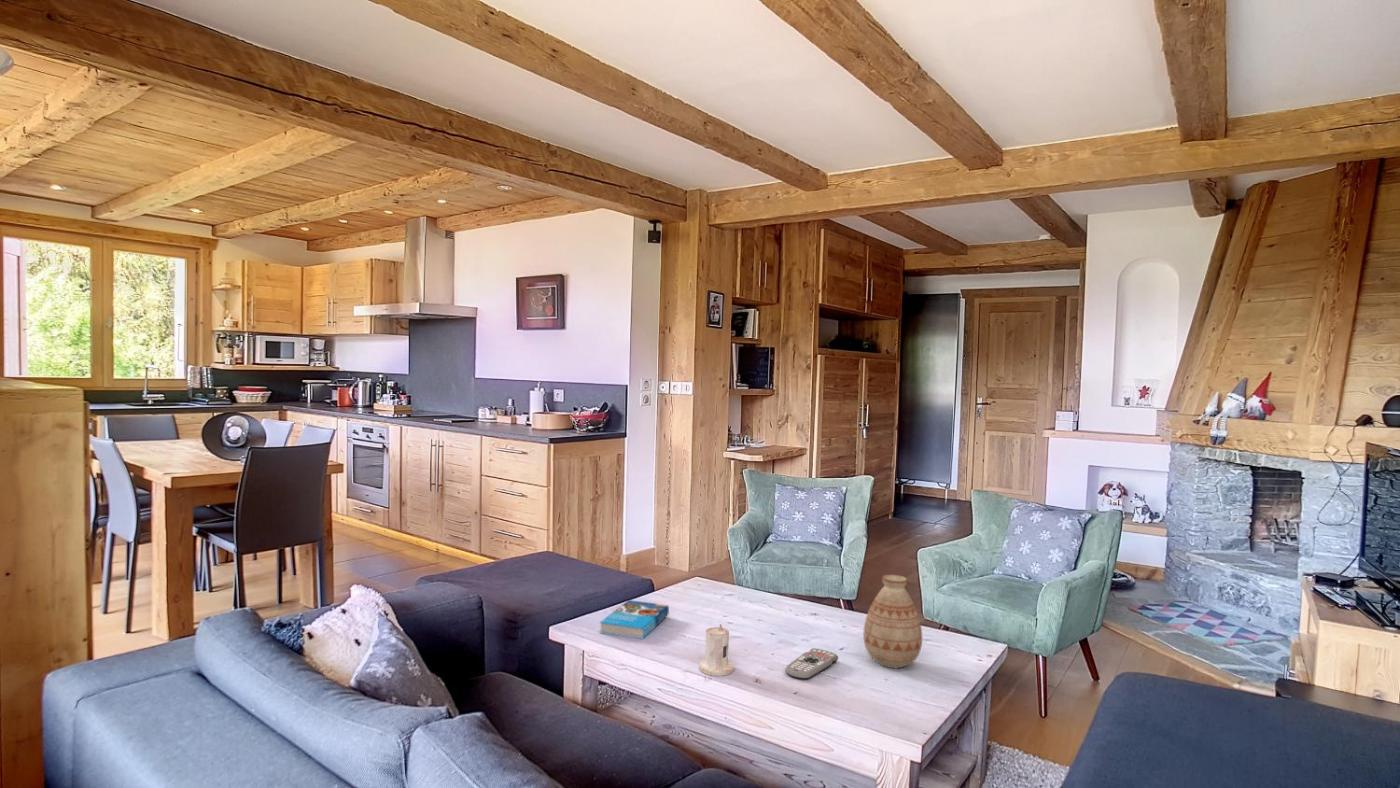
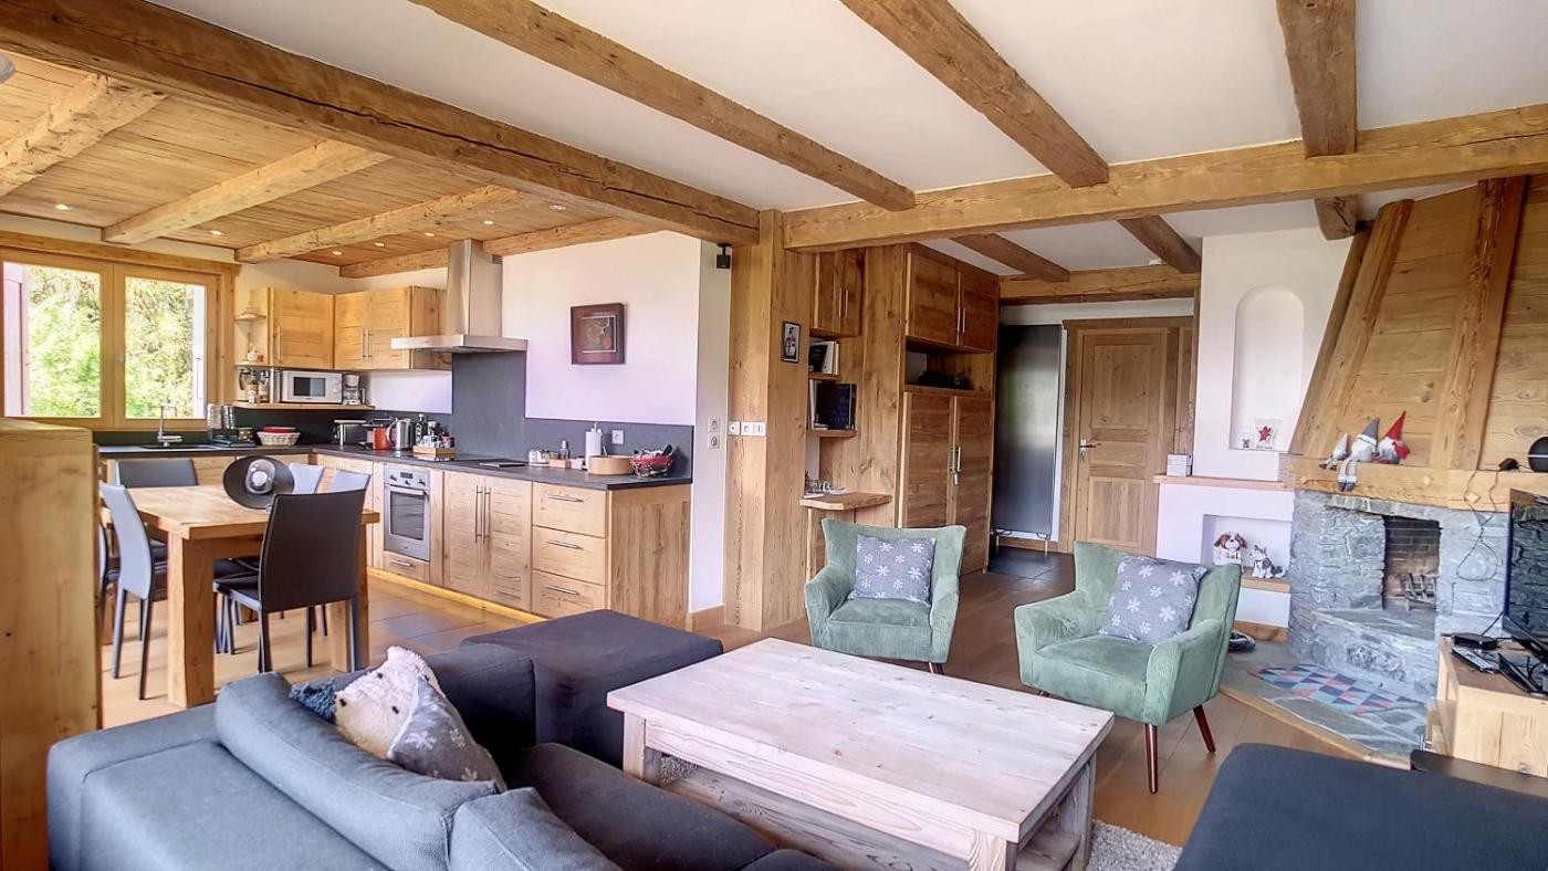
- remote control (810, 664)
- book (635, 618)
- candle (717, 647)
- vase (893, 620)
